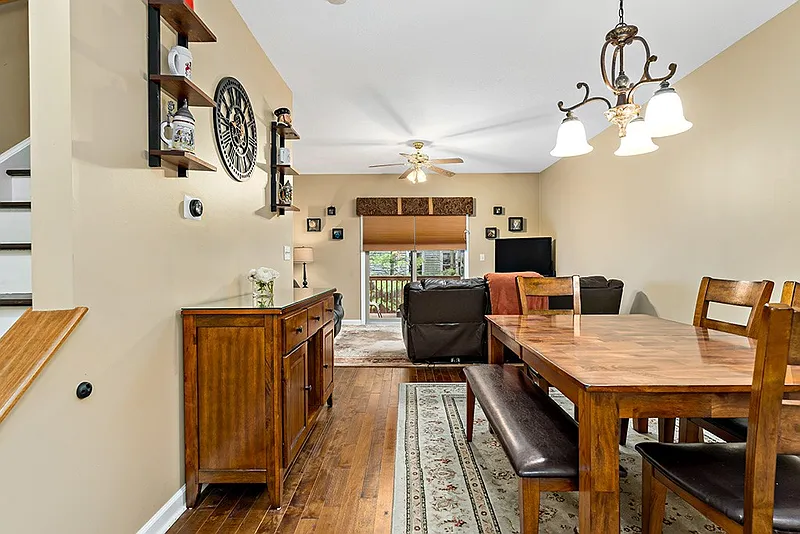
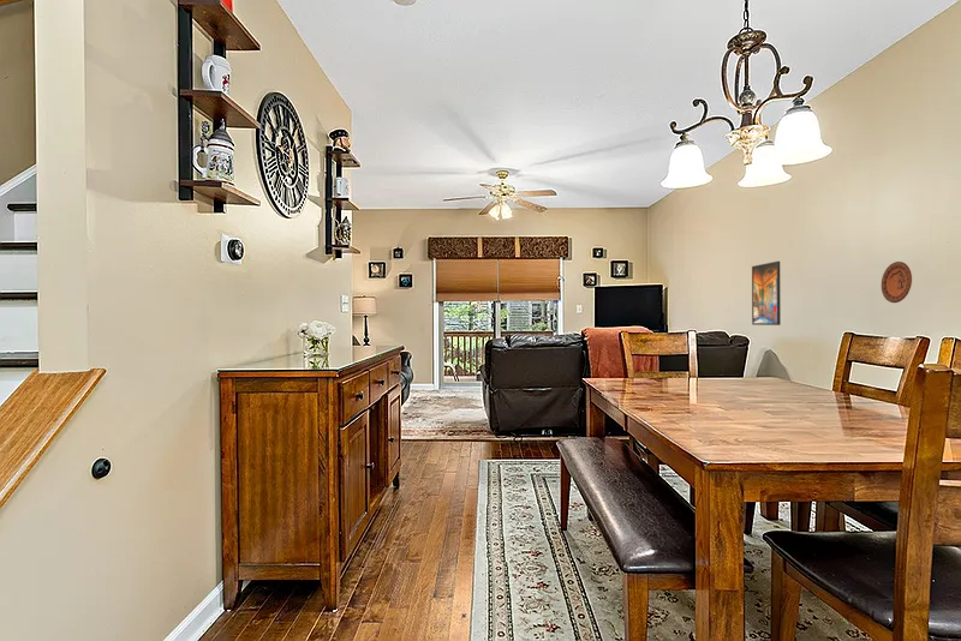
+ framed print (765, 294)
+ decorative plate (896, 282)
